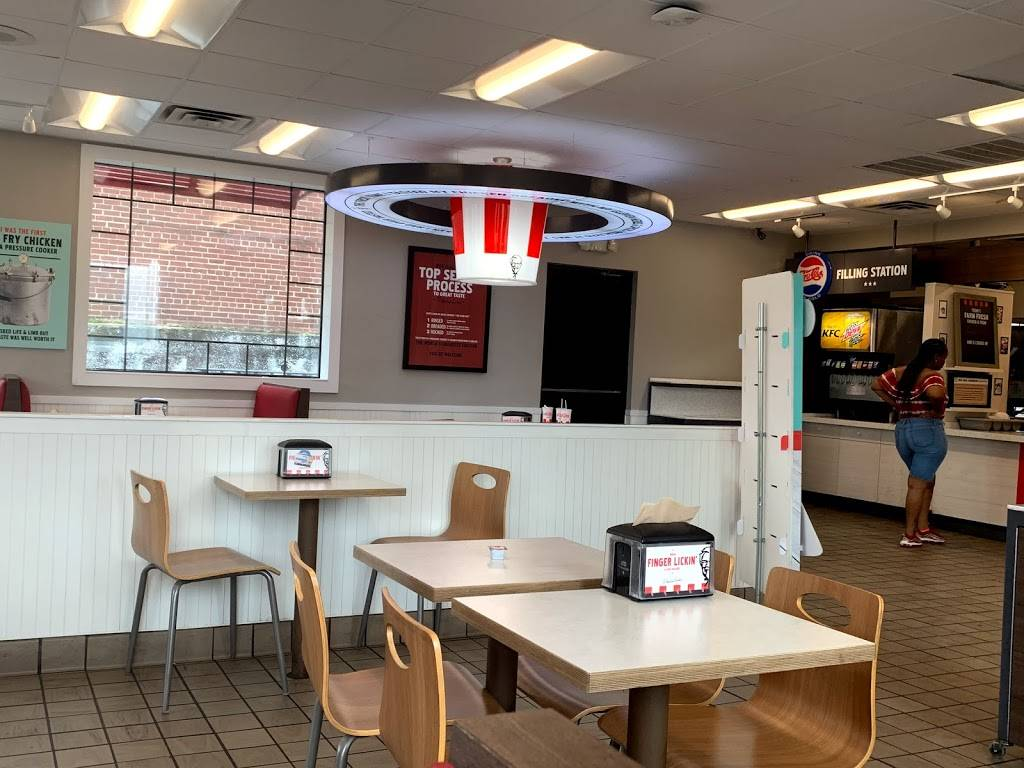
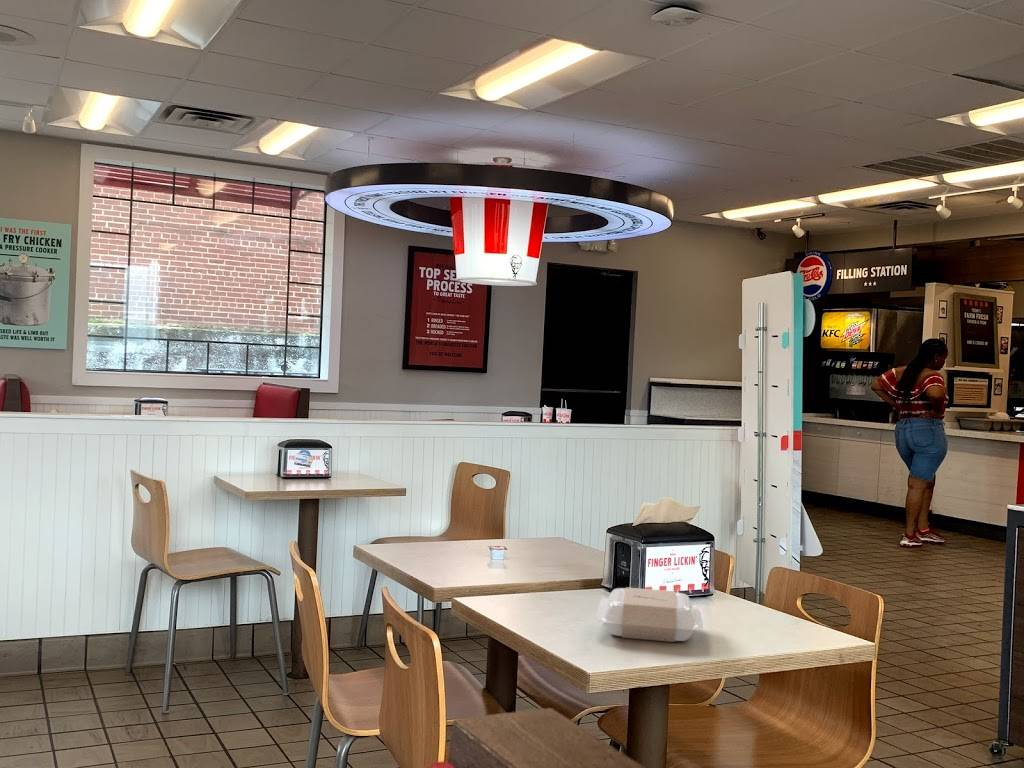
+ food container (649, 613)
